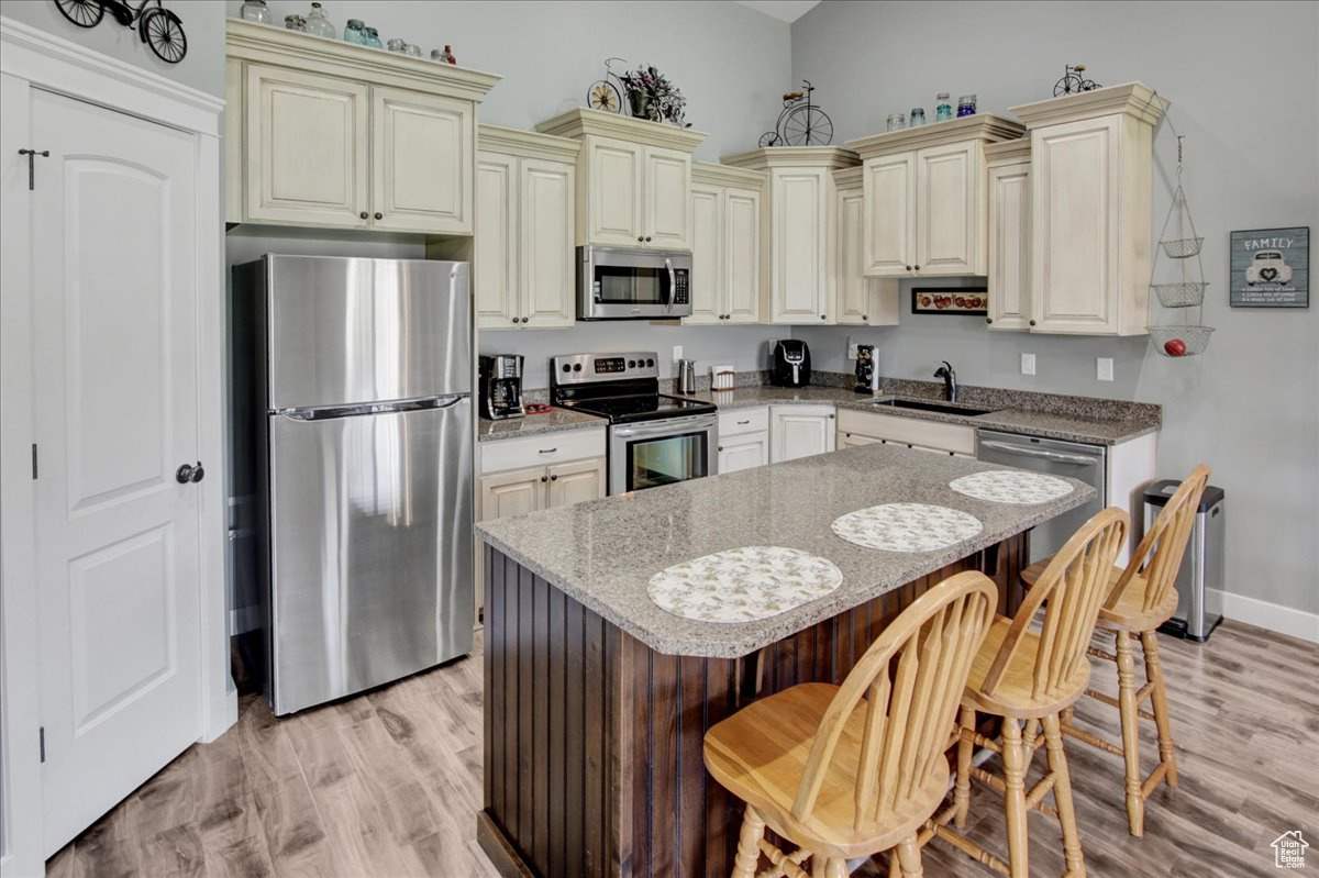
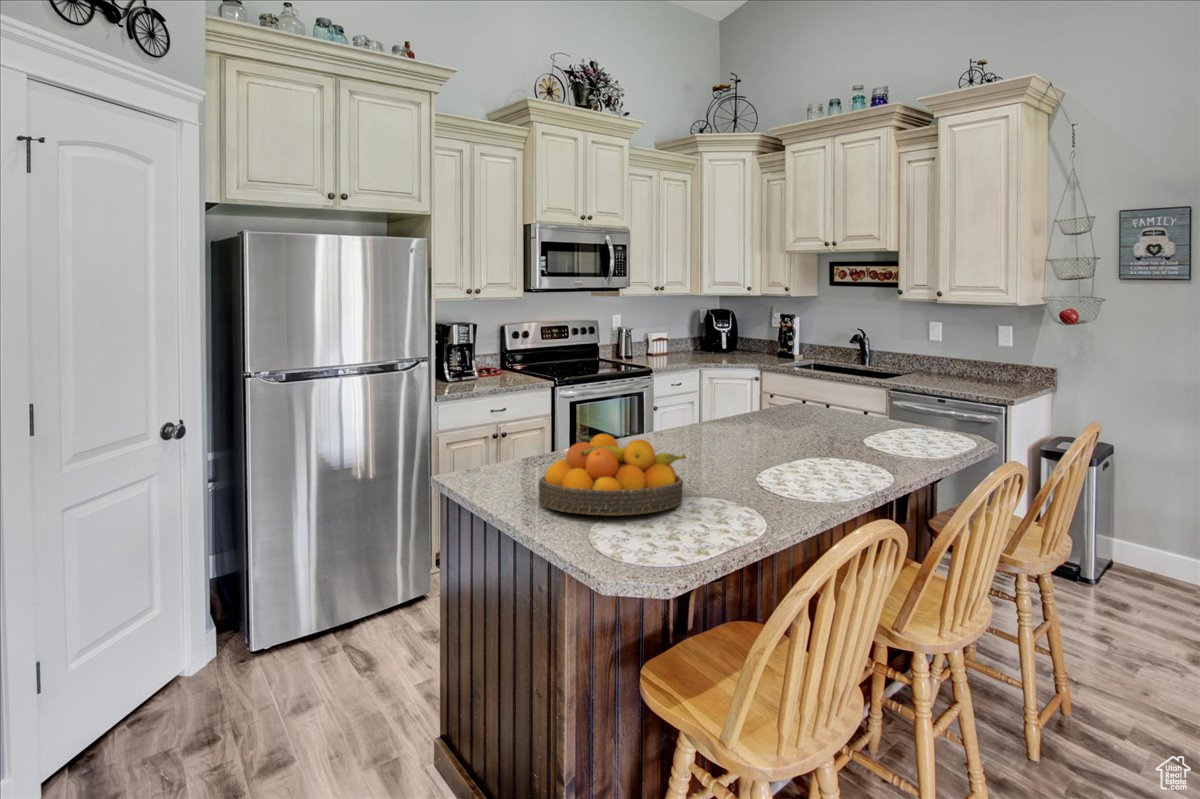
+ fruit bowl (610, 469)
